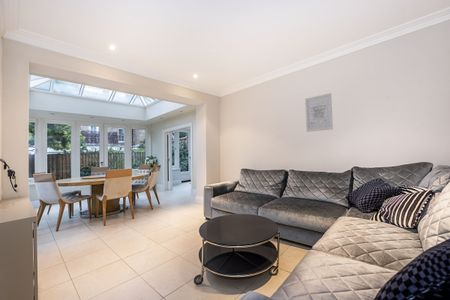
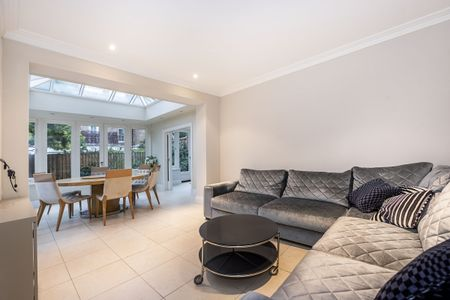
- wall art (318, 113)
